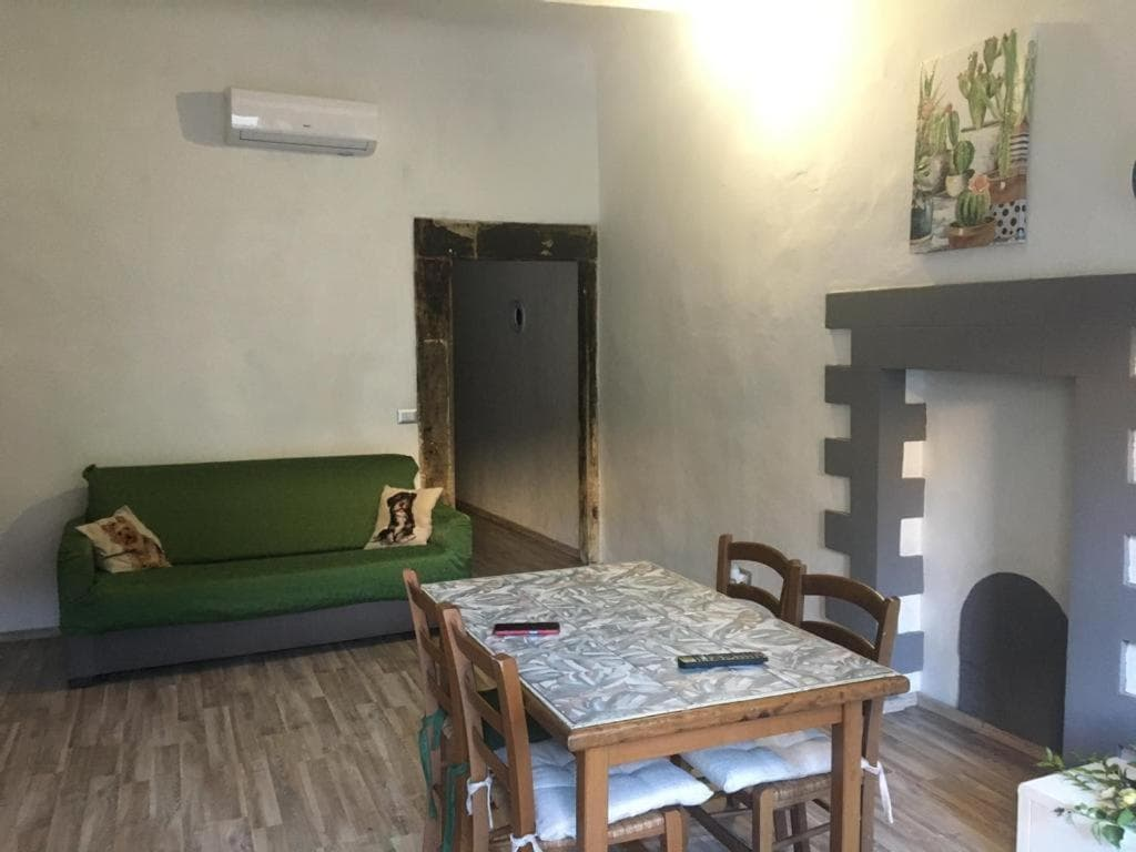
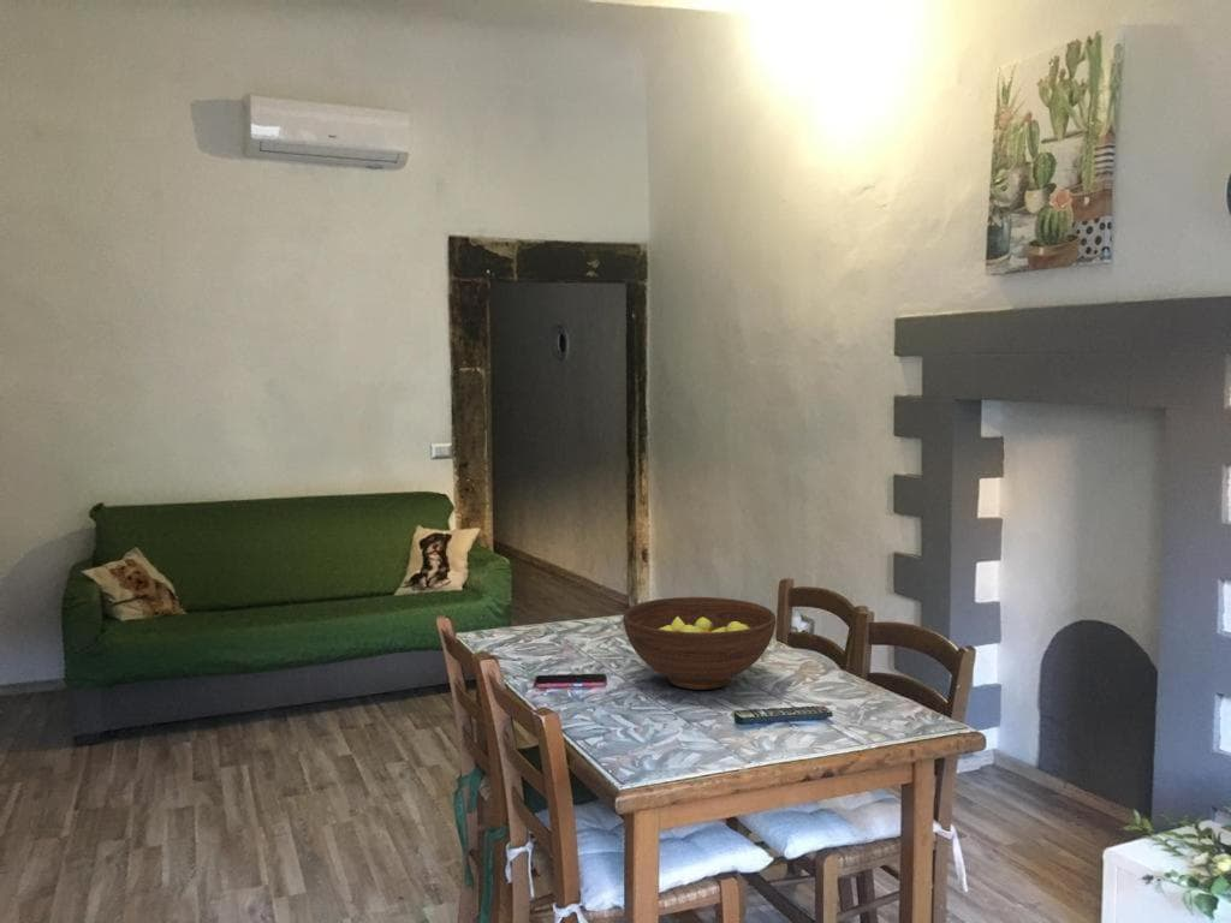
+ fruit bowl (698, 648)
